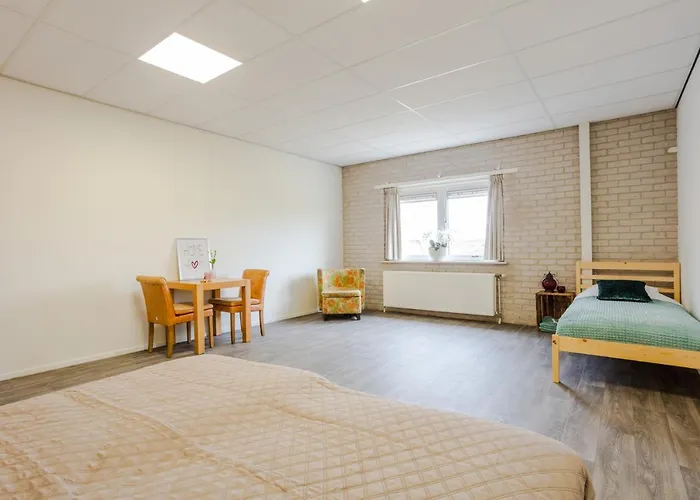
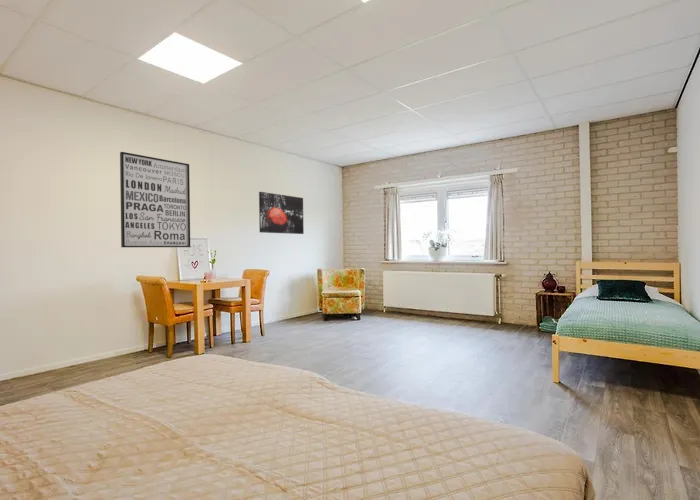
+ wall art (157, 202)
+ wall art (282, 214)
